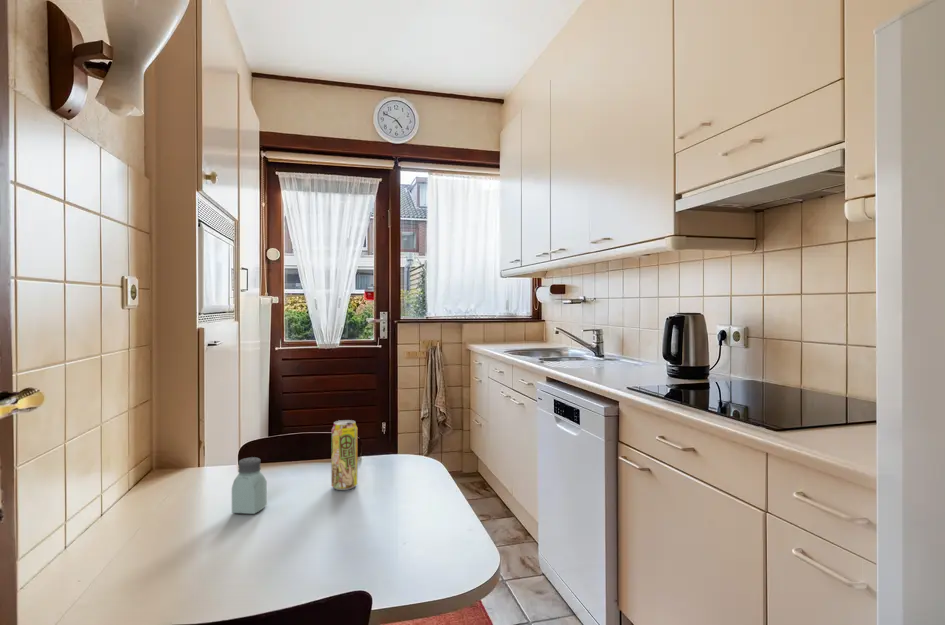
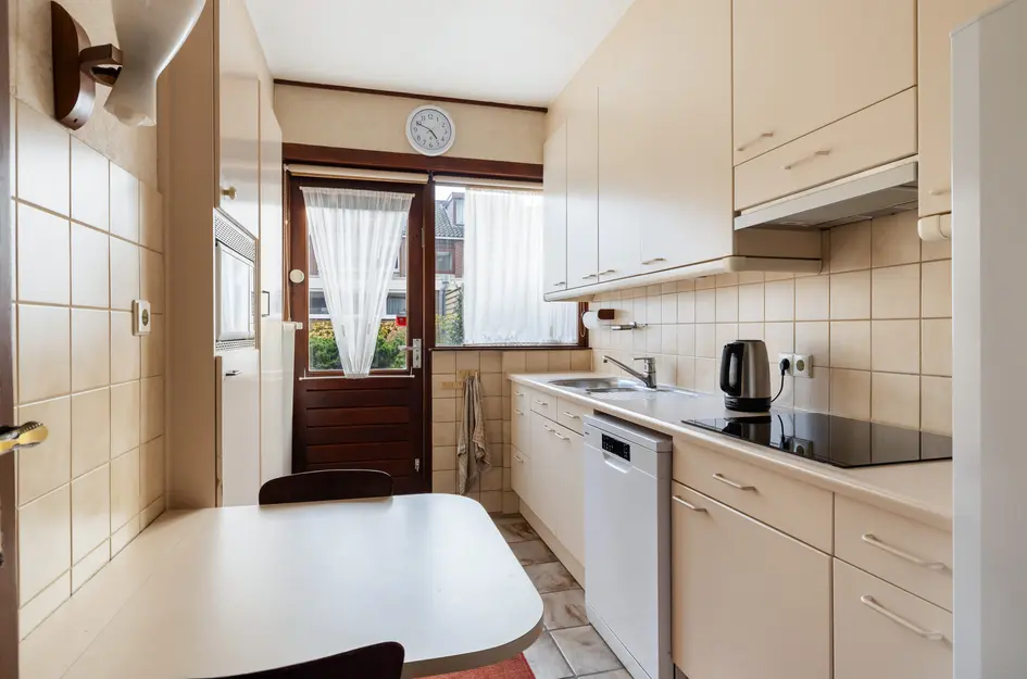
- saltshaker (249, 484)
- beverage can (344, 453)
